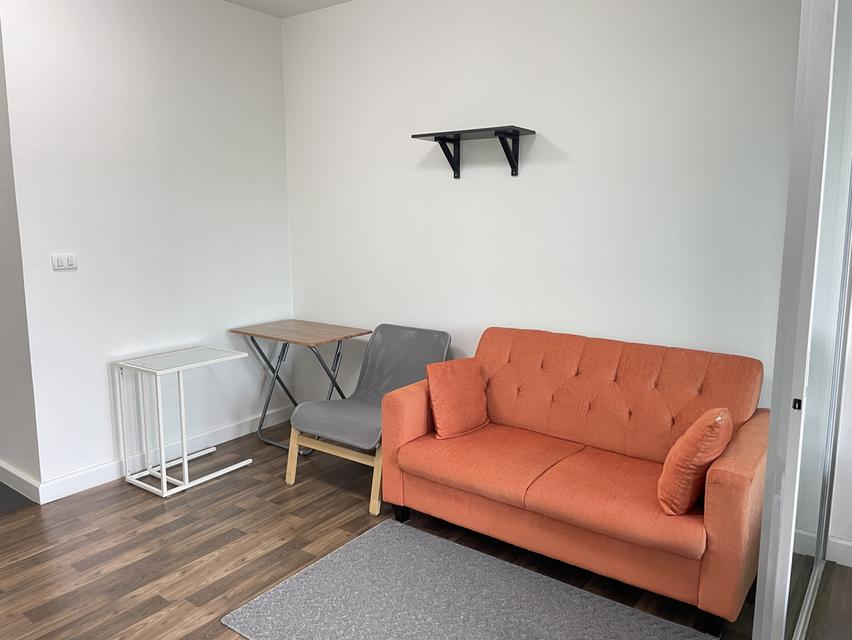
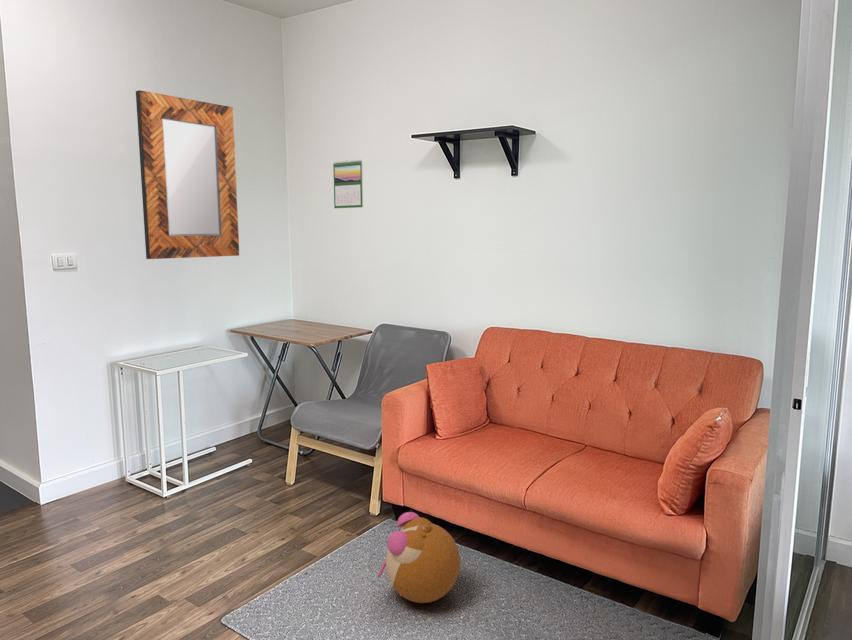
+ calendar (347, 184)
+ plush toy (421, 559)
+ home mirror (191, 179)
